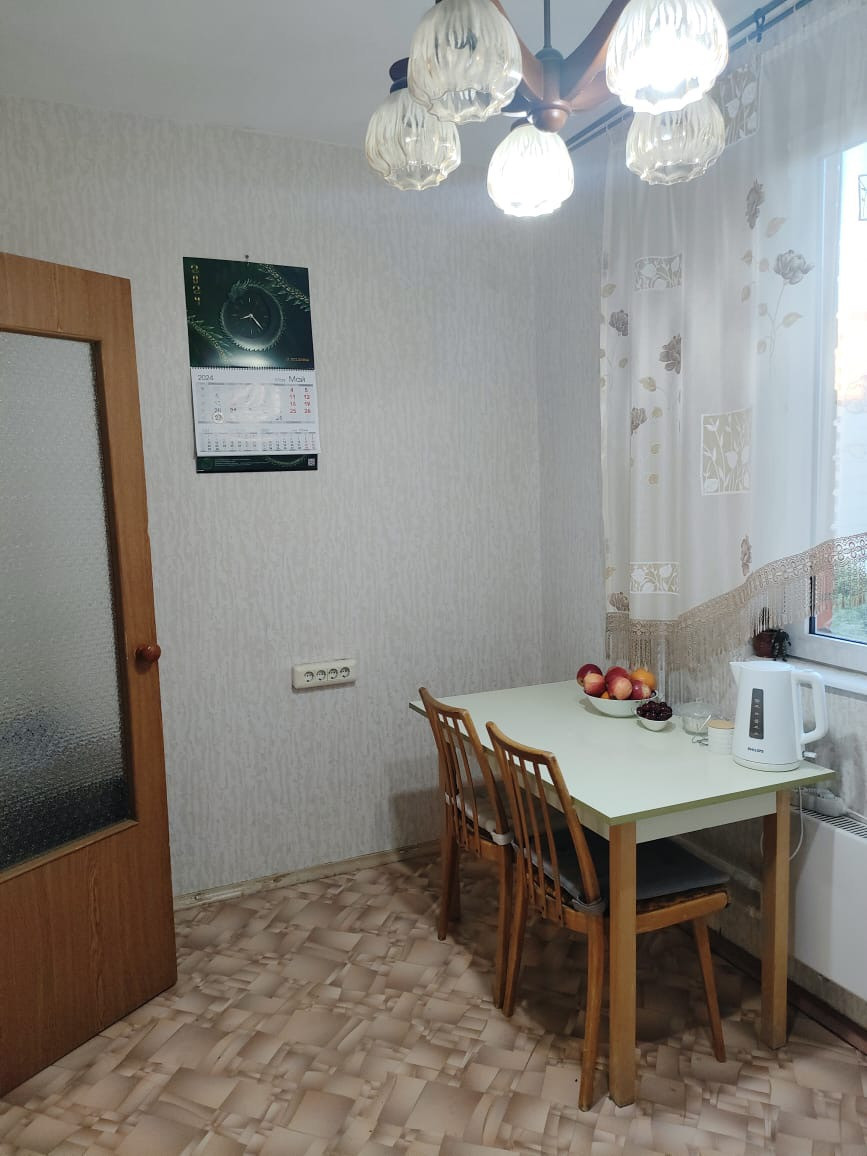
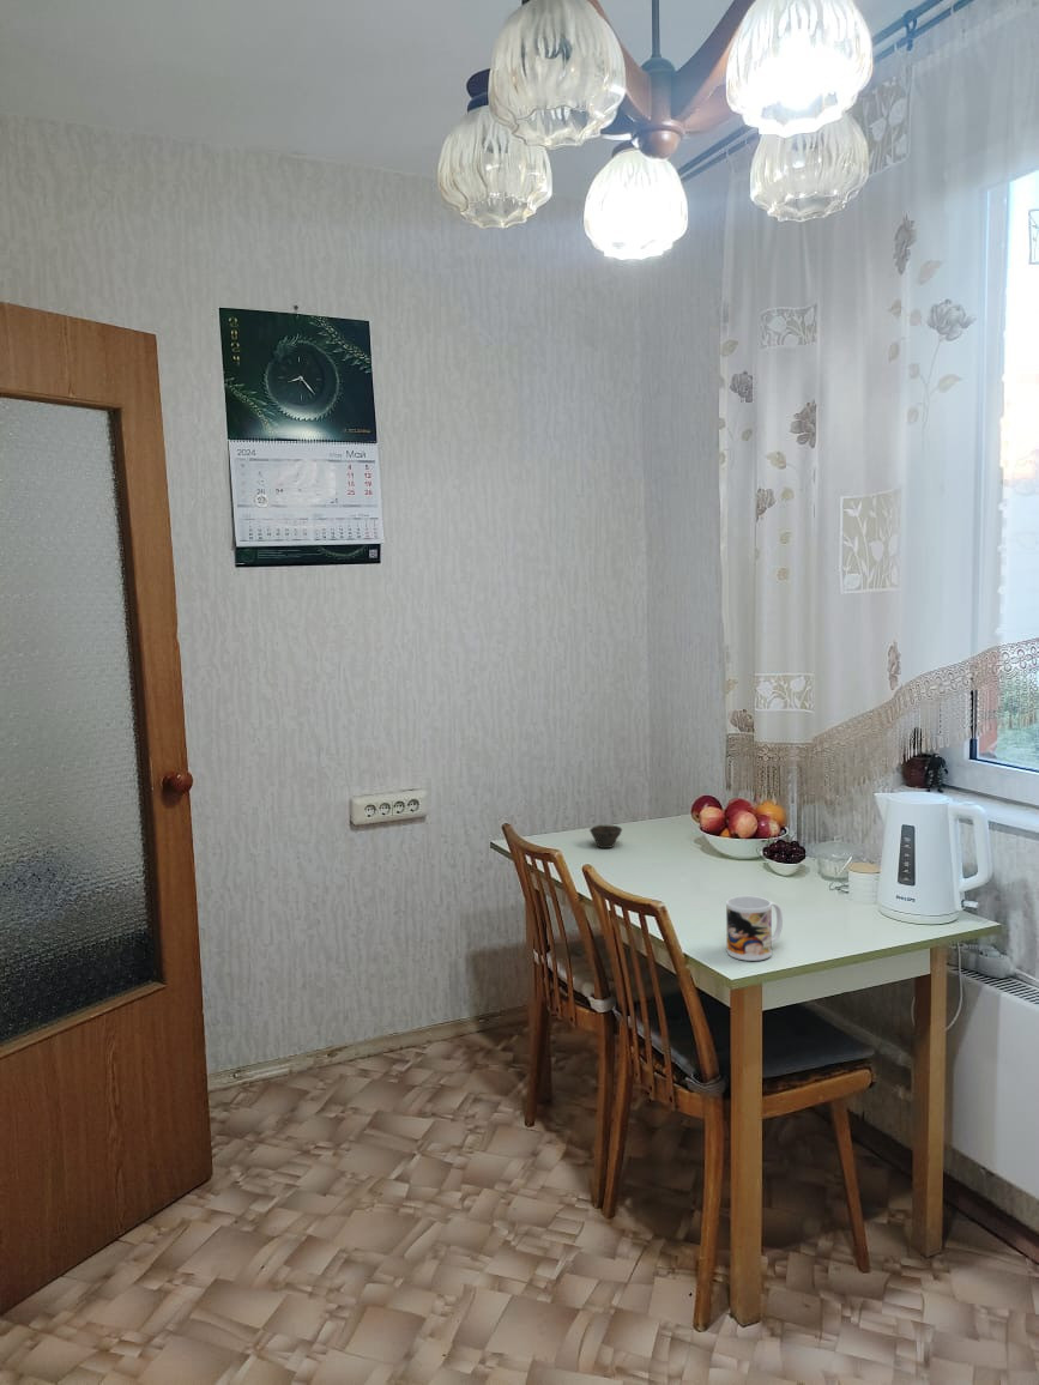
+ cup (608, 836)
+ mug (756, 925)
